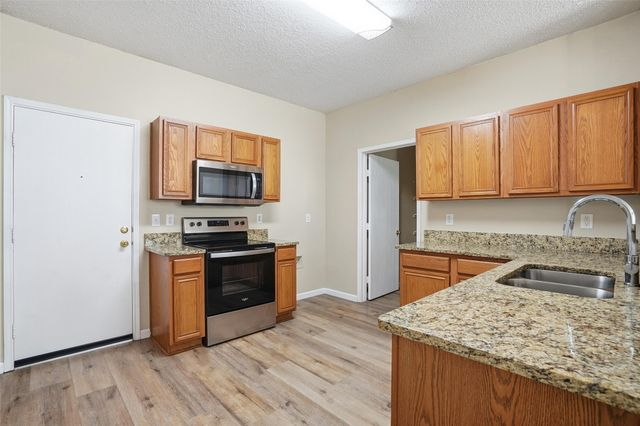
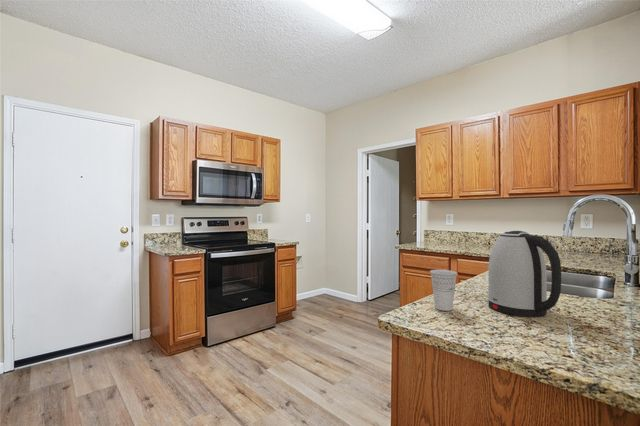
+ cup (443, 289)
+ kettle (524, 271)
